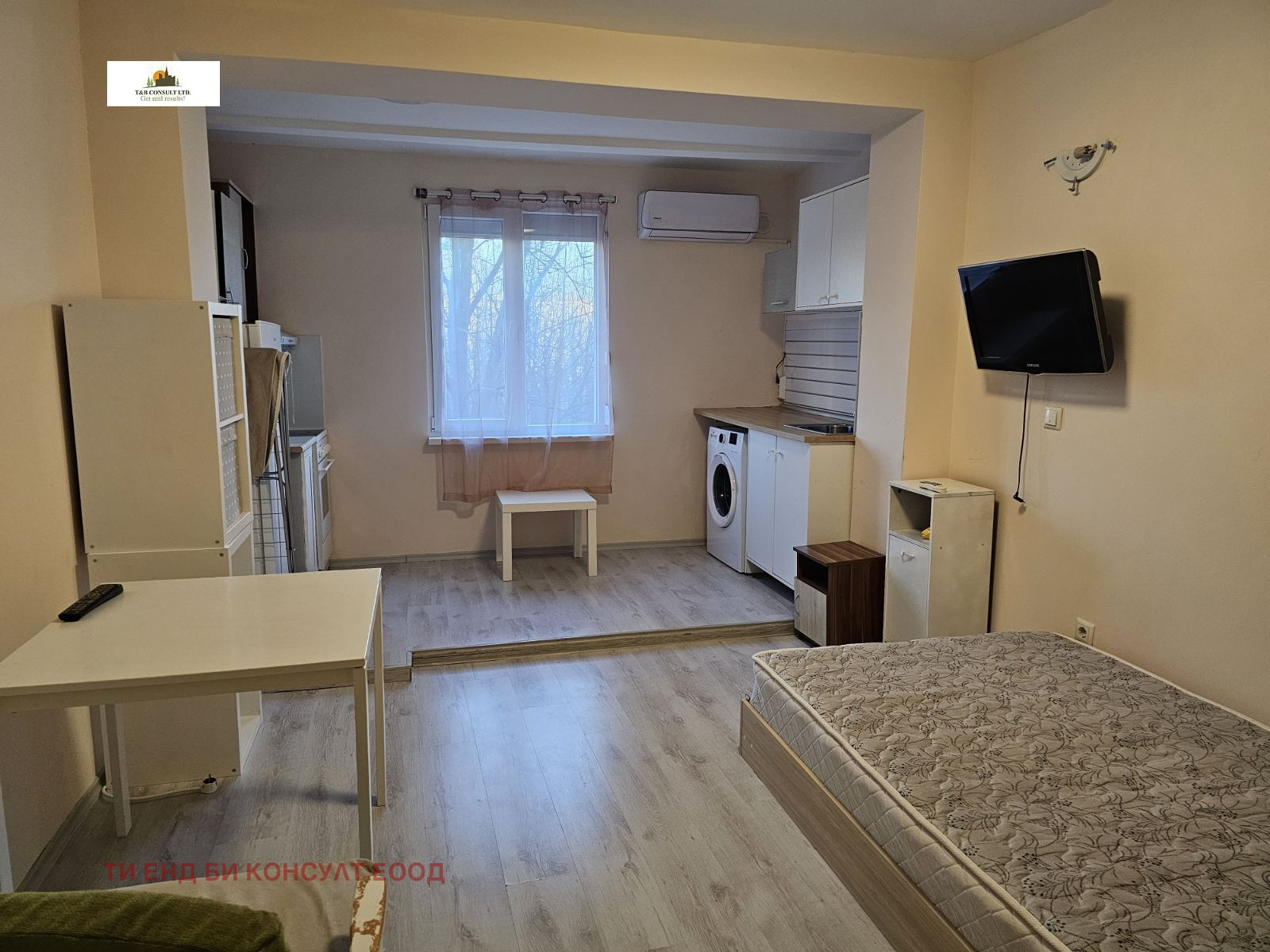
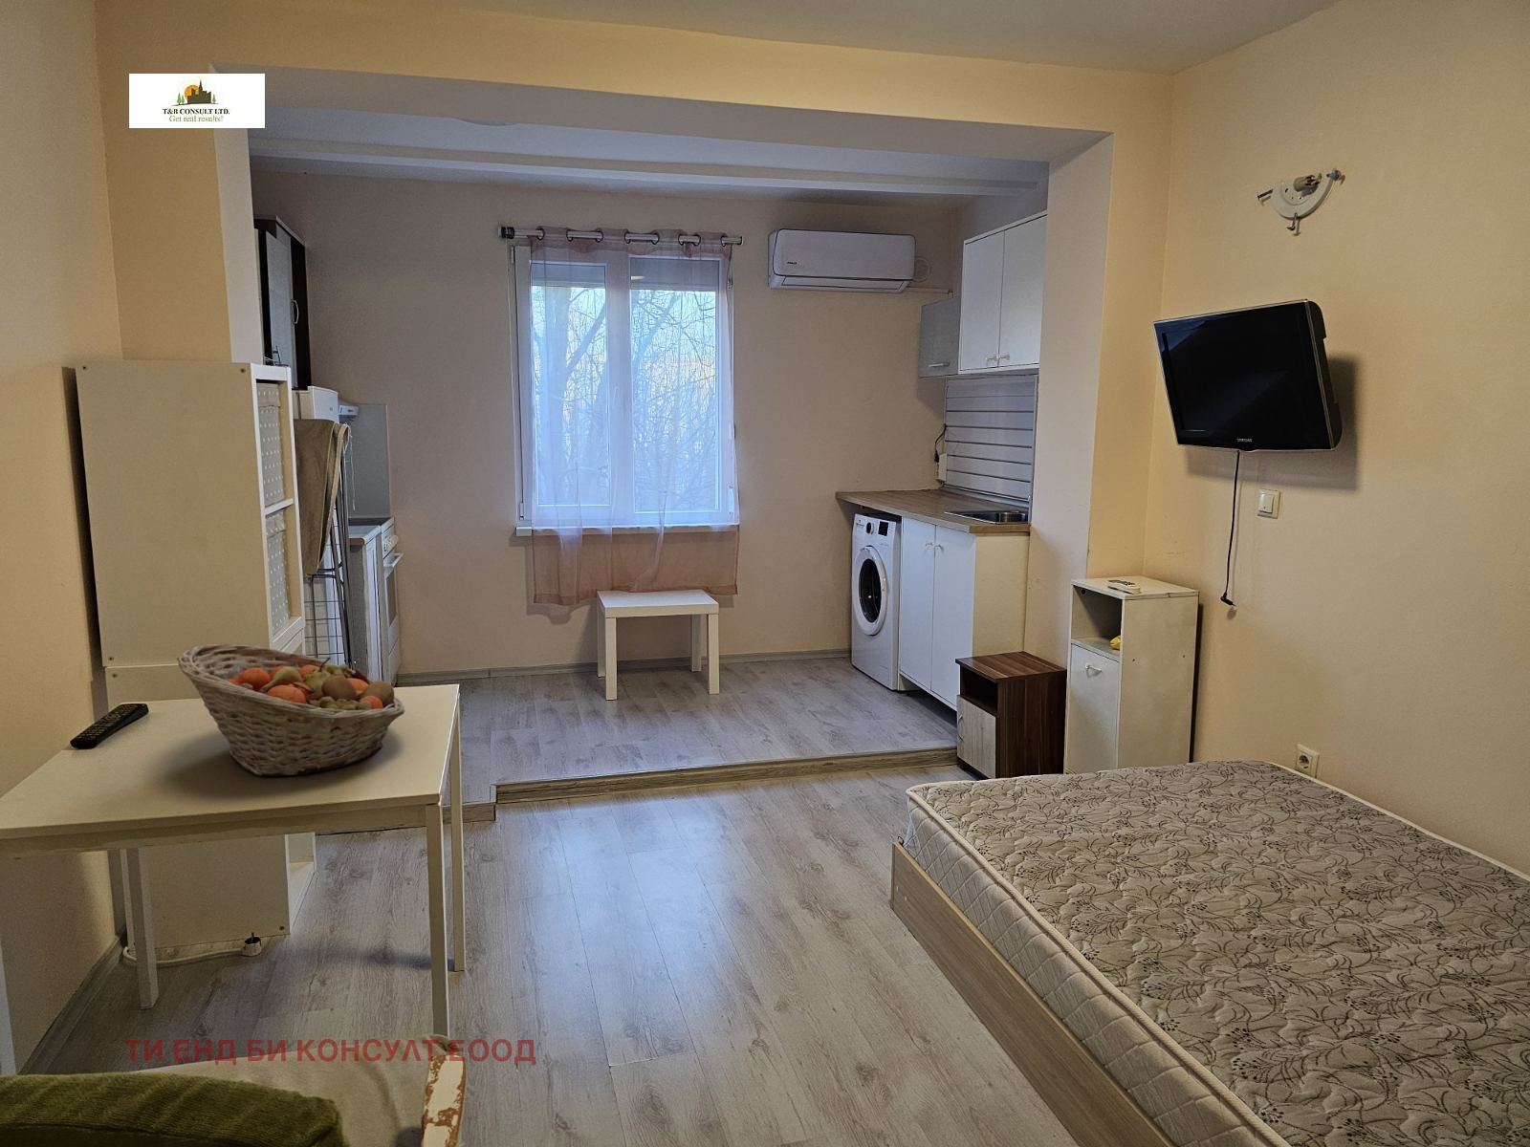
+ fruit basket (295, 699)
